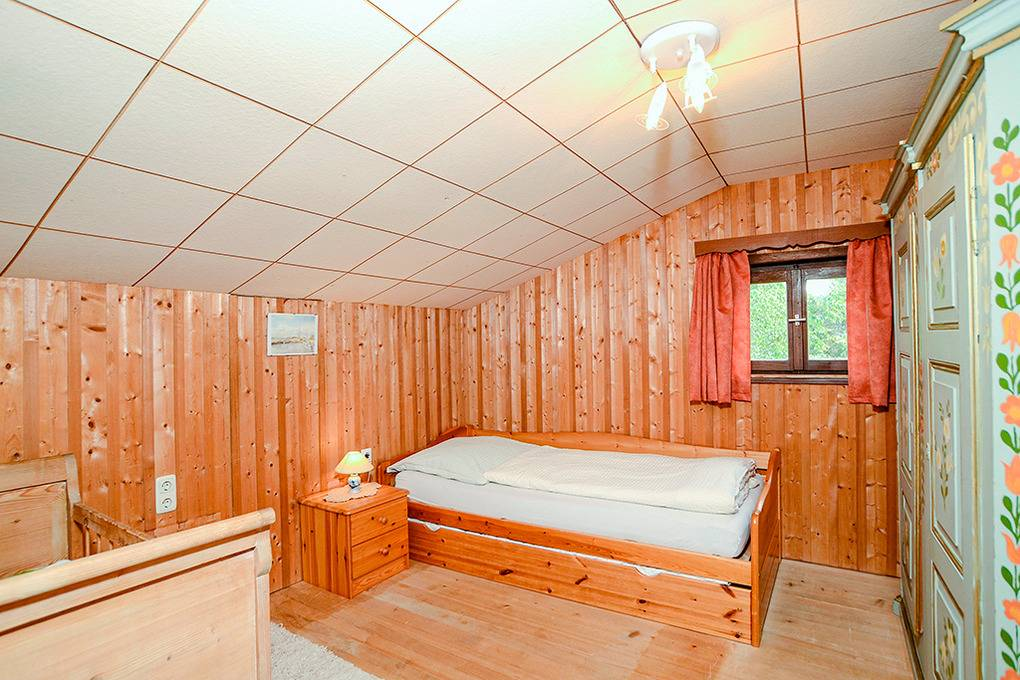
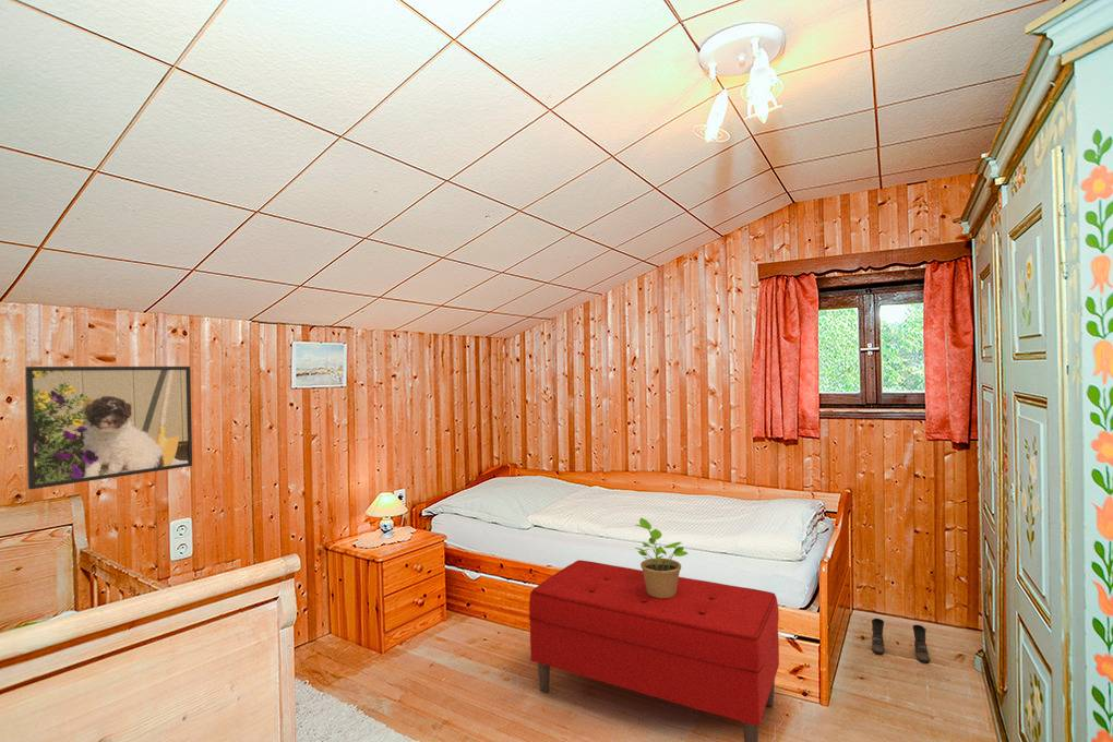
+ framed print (117, 421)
+ potted plant (661, 556)
+ bench (651, 644)
+ boots (914, 641)
